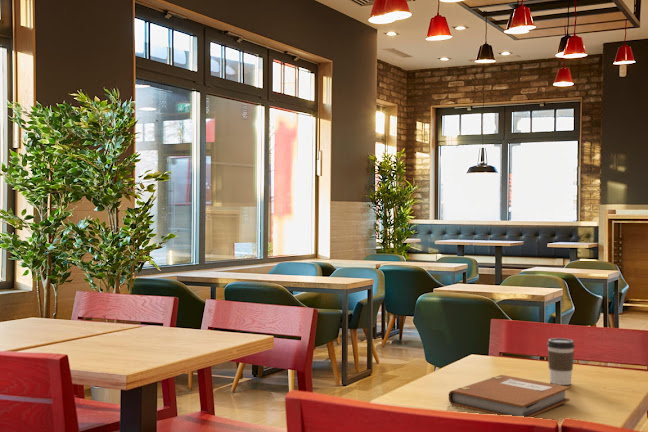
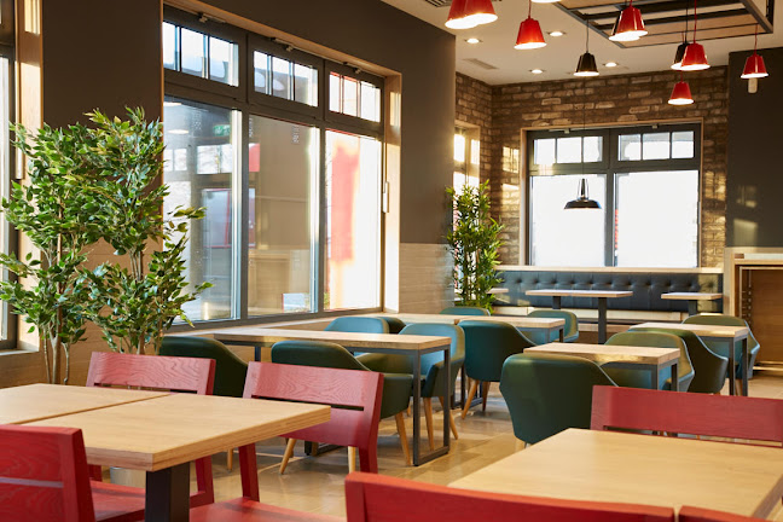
- coffee cup (560, 361)
- notebook (510, 394)
